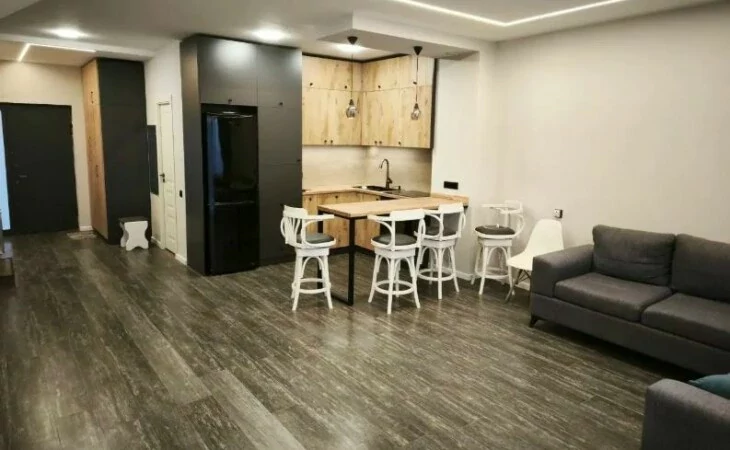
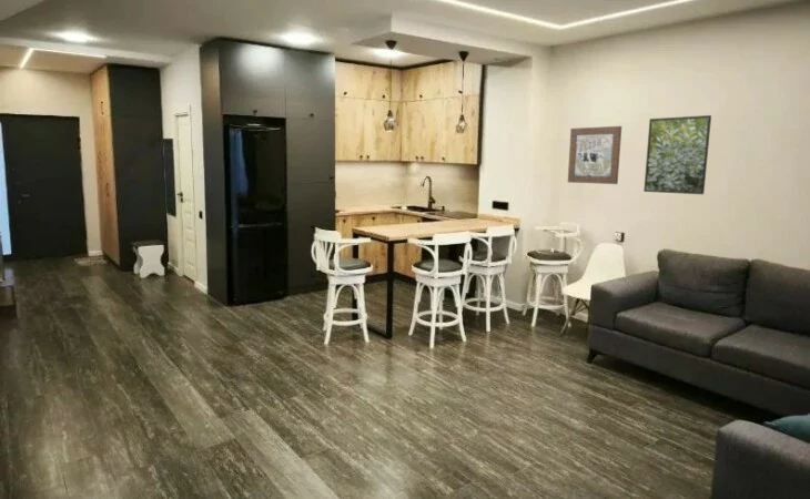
+ wall art (593, 155)
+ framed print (676, 155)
